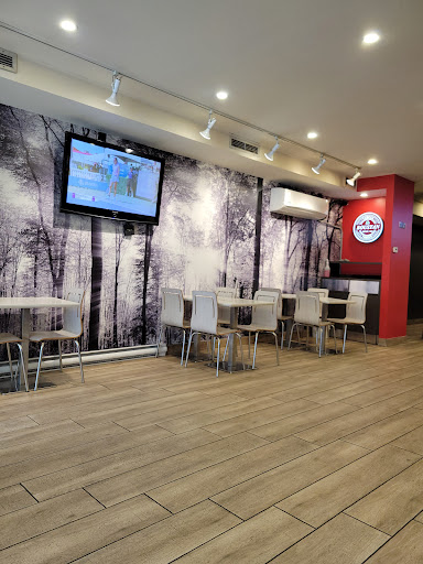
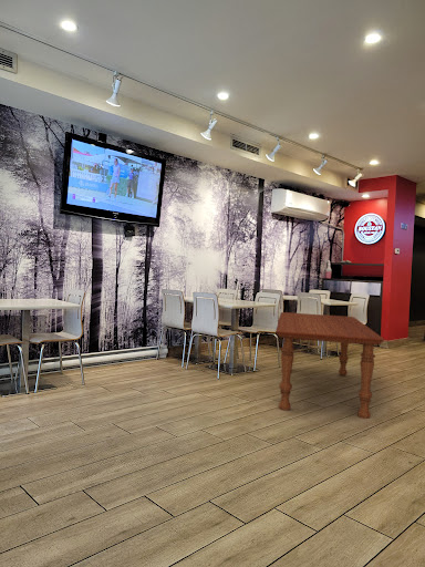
+ dining table (320, 340)
